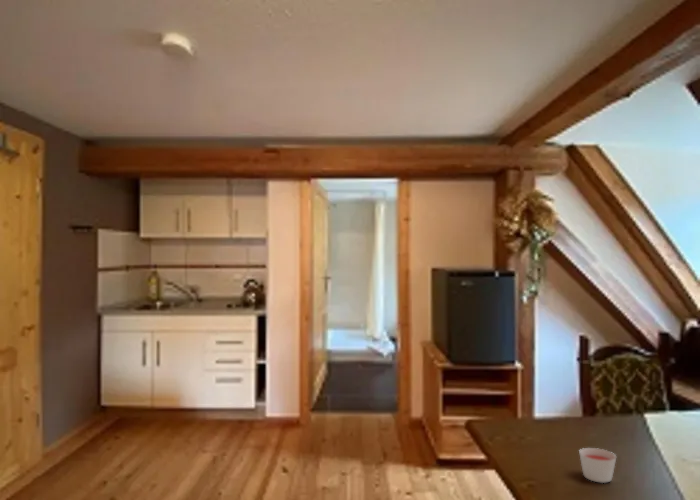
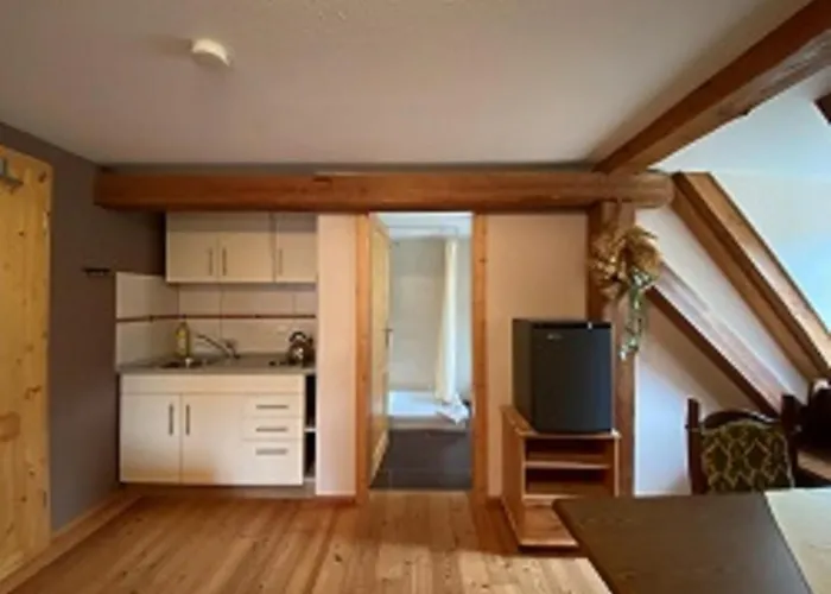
- candle (597, 465)
